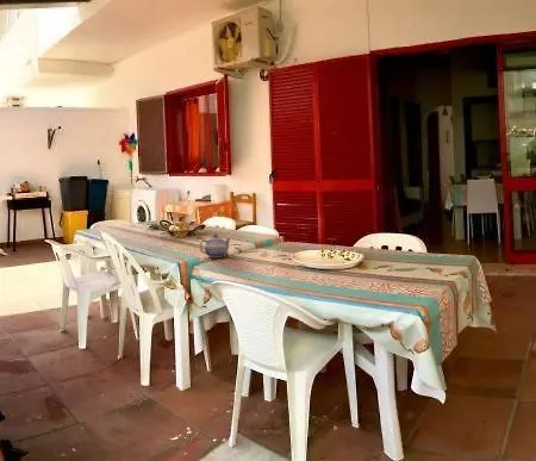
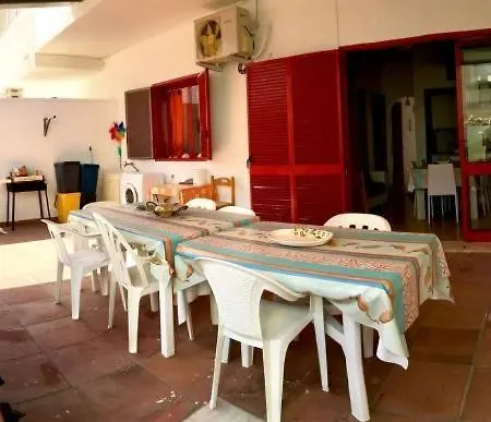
- teapot (214, 245)
